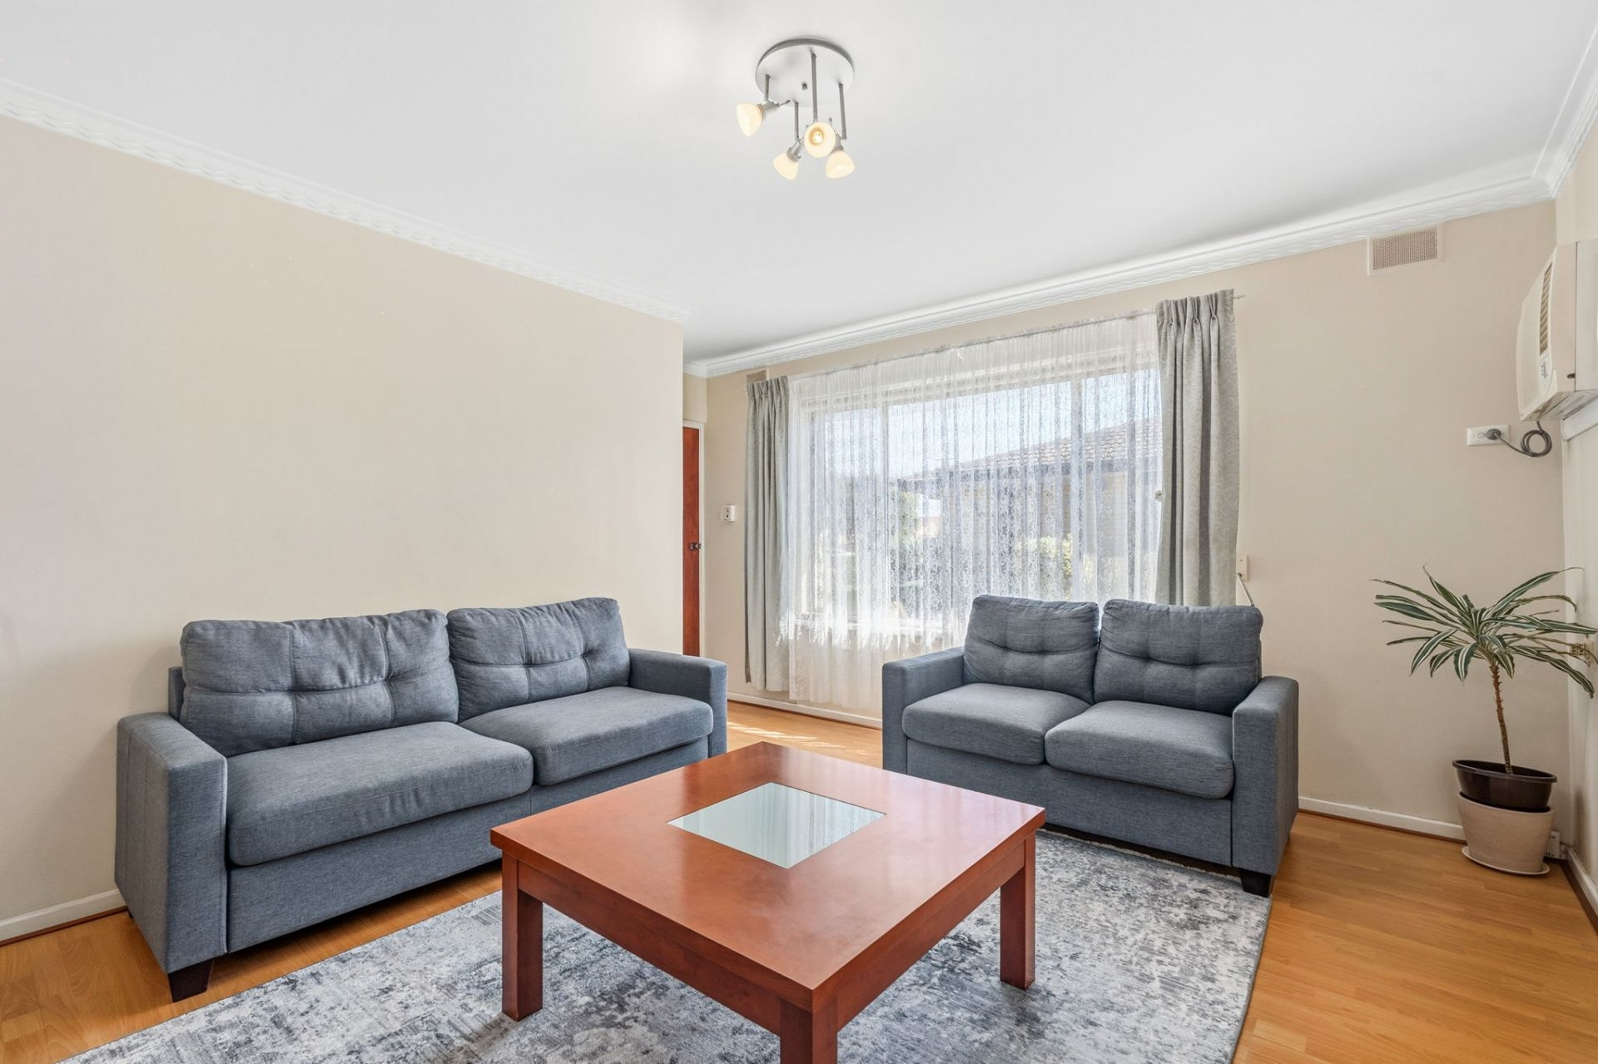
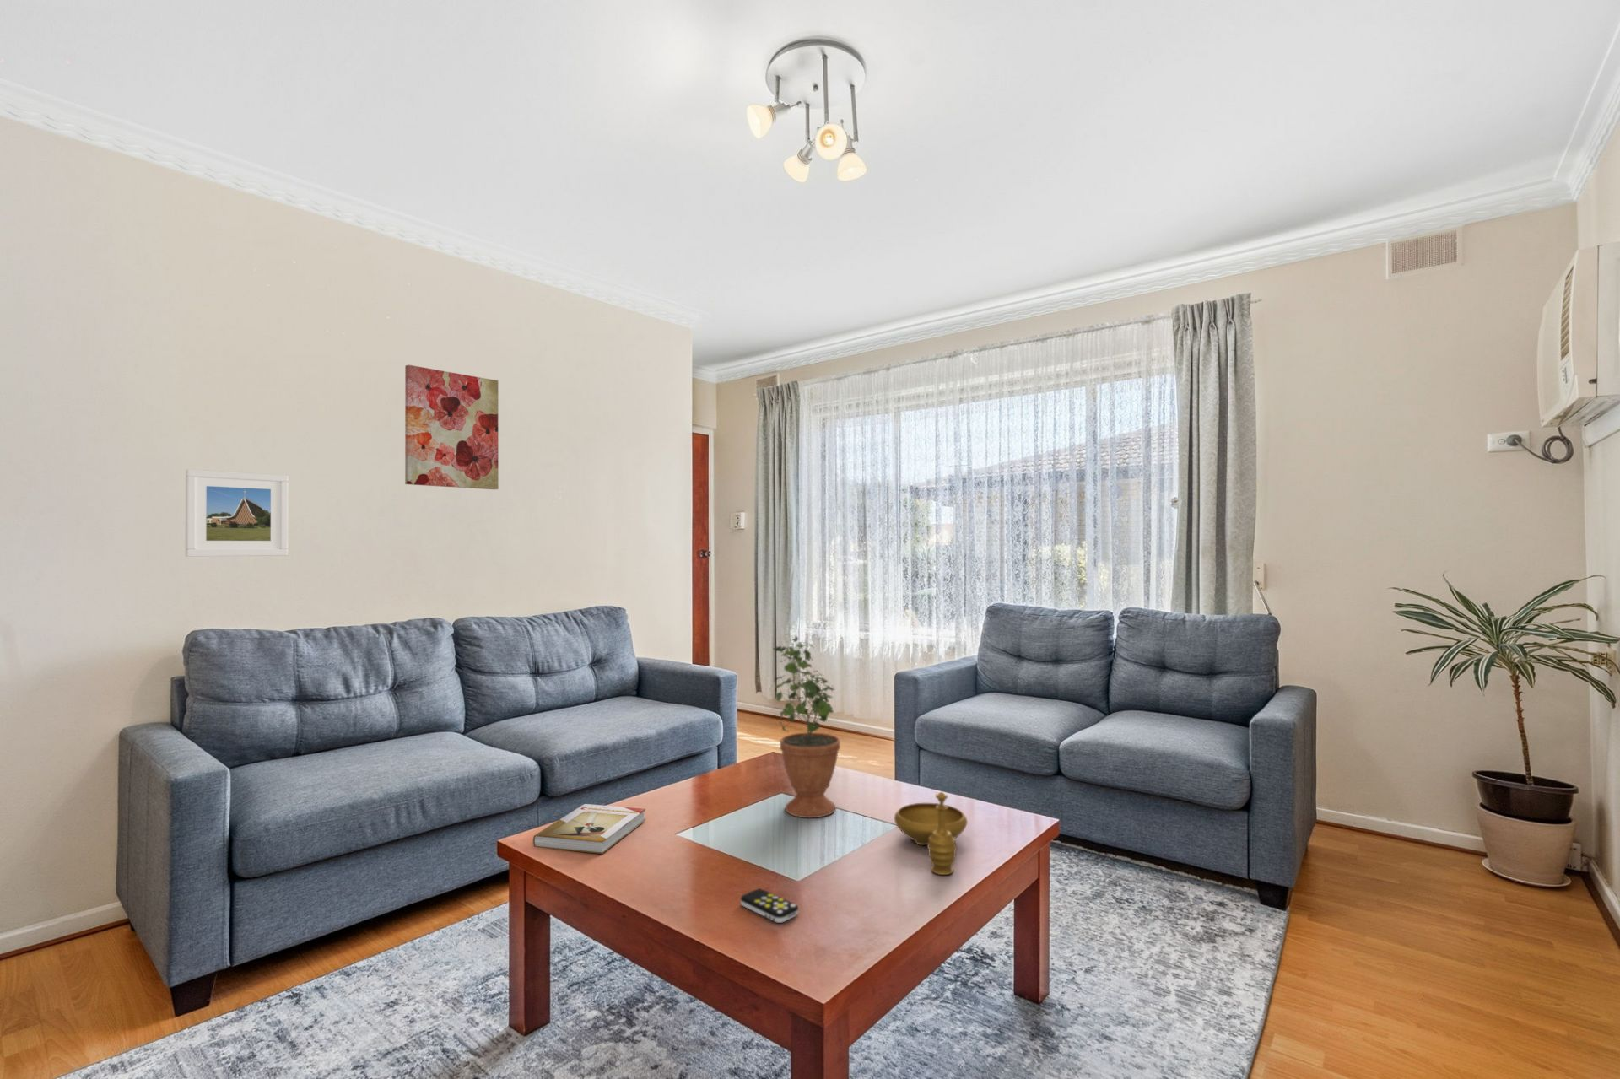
+ book (591, 827)
+ potted plant (801, 720)
+ decorative bowl (933, 813)
+ wall art (453, 430)
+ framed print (238, 514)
+ remote control (768, 904)
